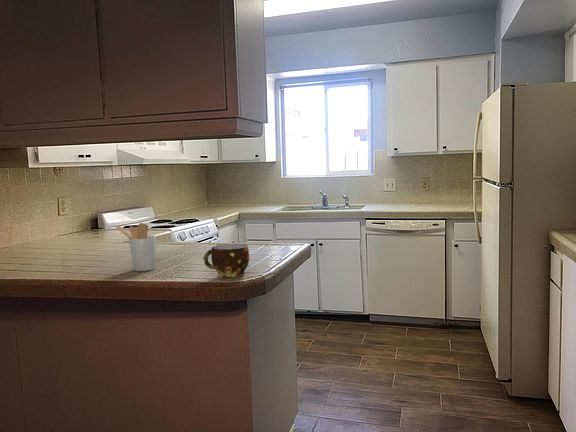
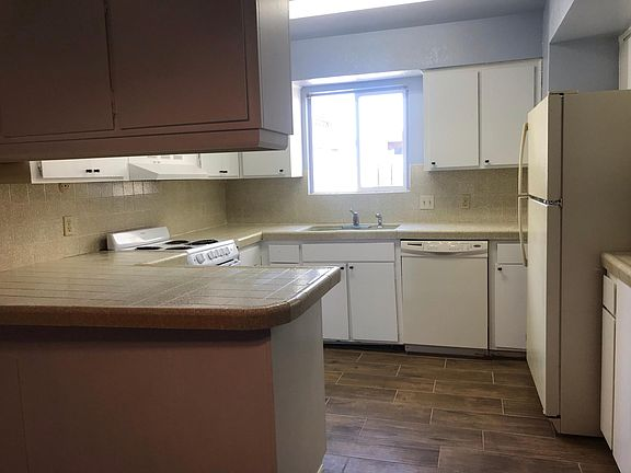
- utensil holder (135, 246)
- cup (228, 261)
